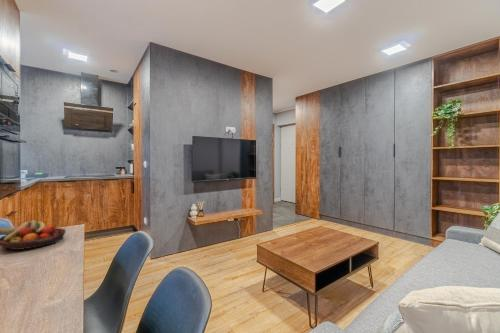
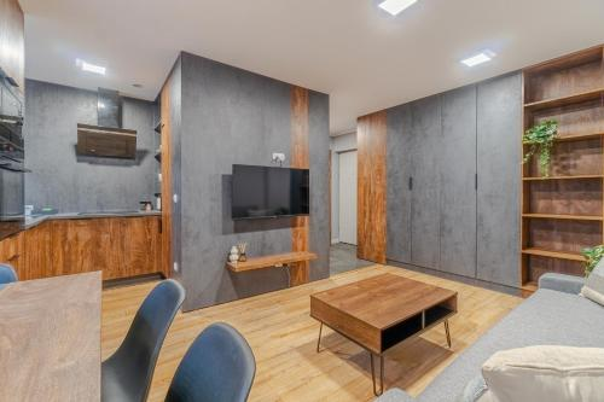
- fruit bowl (33, 232)
